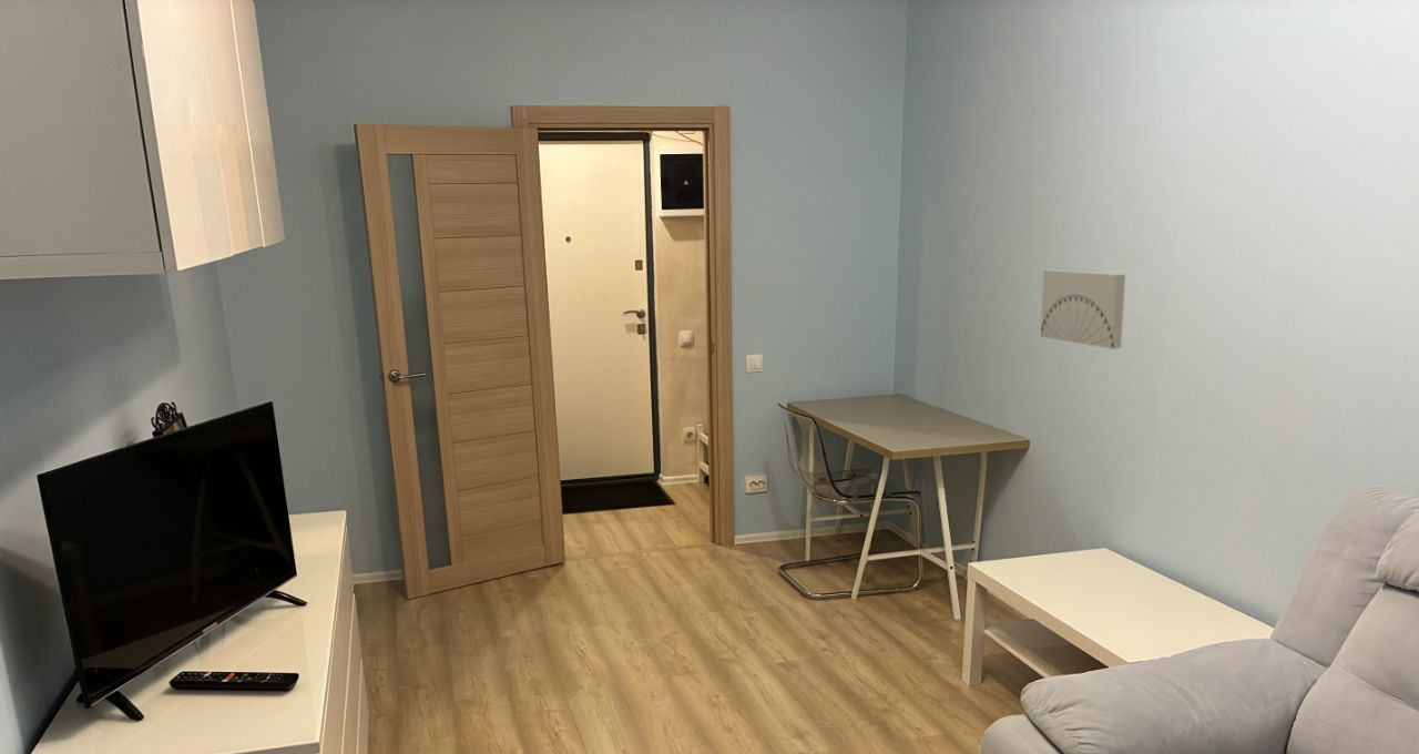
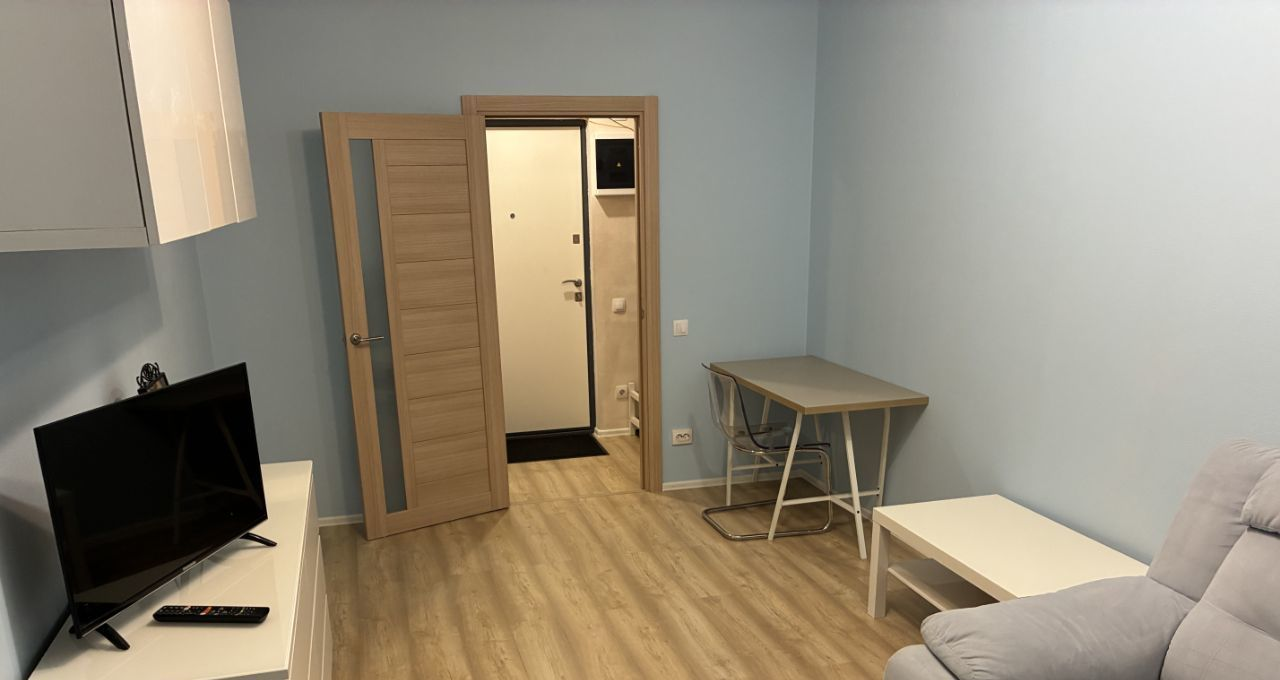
- wall art (1080, 307)
